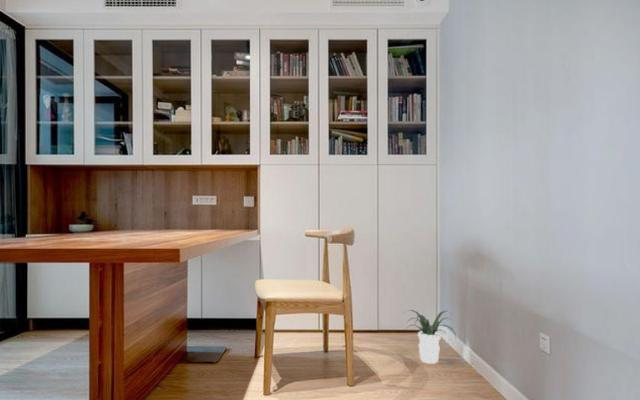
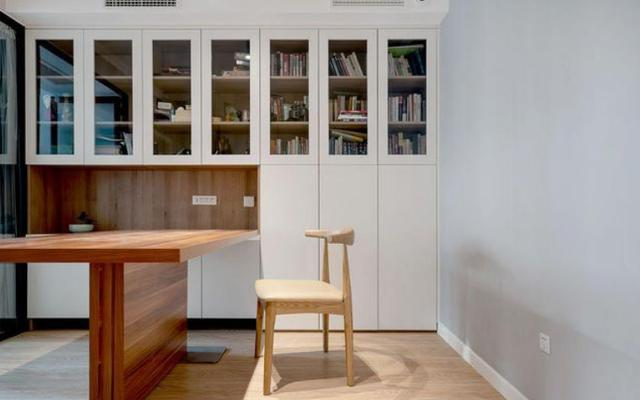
- potted plant (430, 336)
